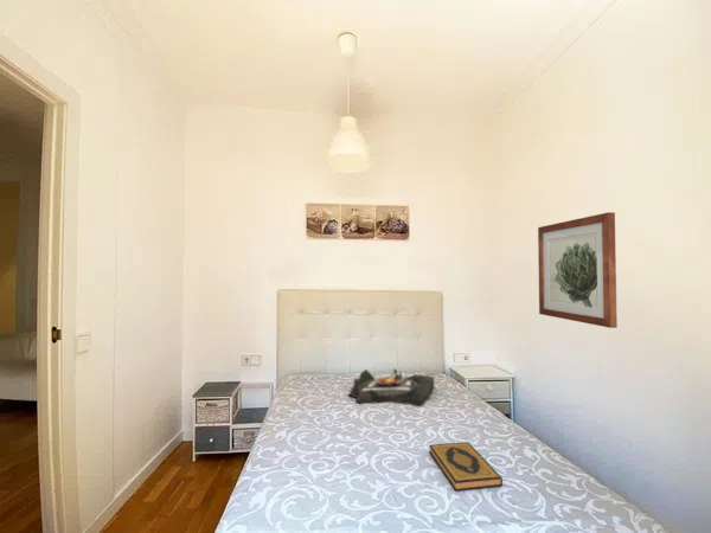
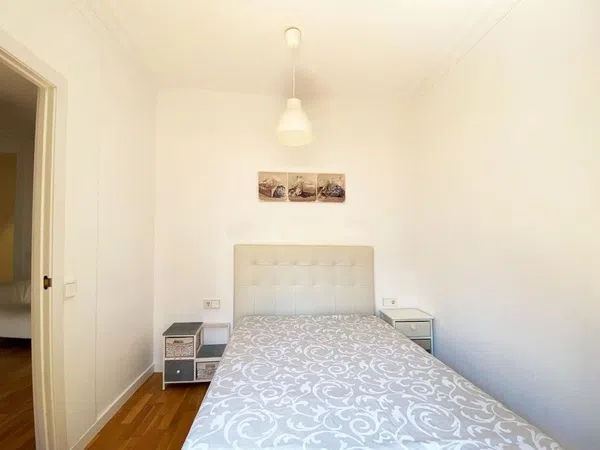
- wall art (571, 270)
- hardback book (462, 463)
- serving tray (390, 380)
